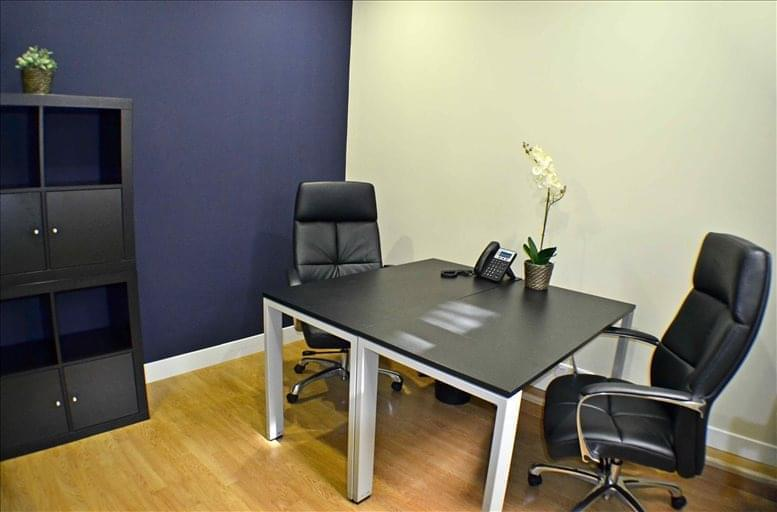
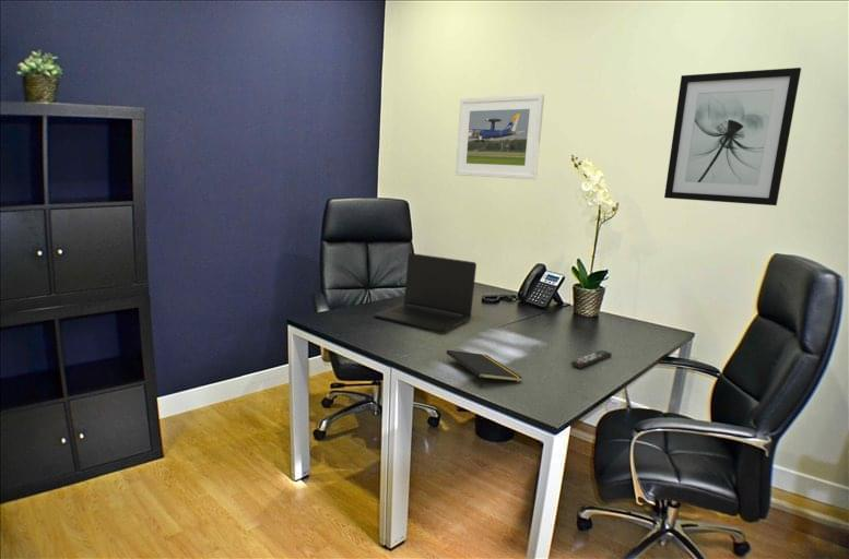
+ wall art (727, 138)
+ notepad (483, 365)
+ laptop (425, 289)
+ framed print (496, 138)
+ remote control (591, 358)
